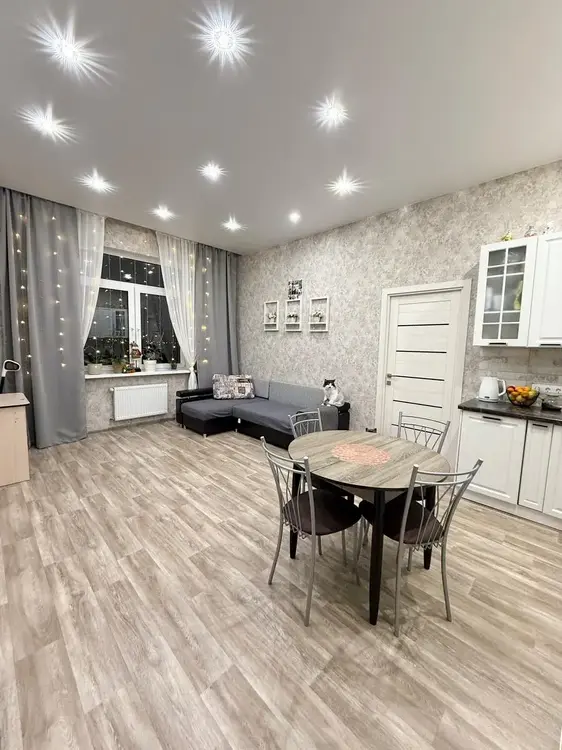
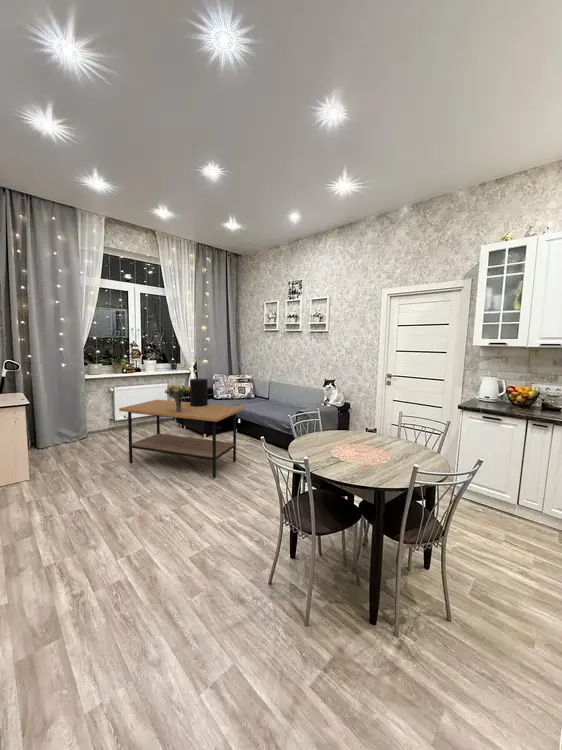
+ decorative container (198, 392)
+ bouquet (177, 397)
+ coffee table (181, 436)
